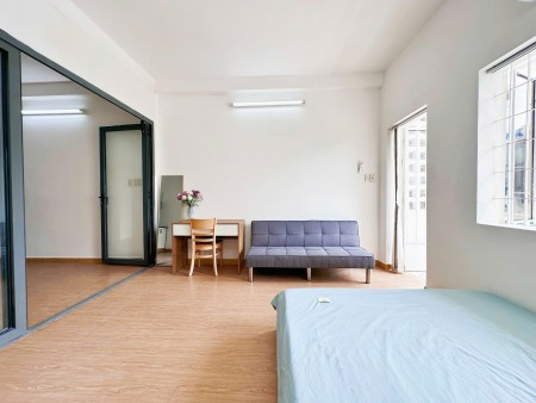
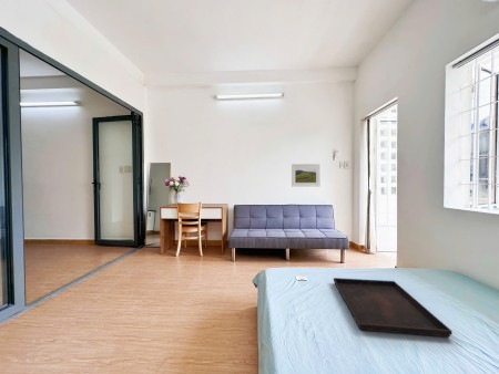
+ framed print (305, 175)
+ serving tray (379, 301)
